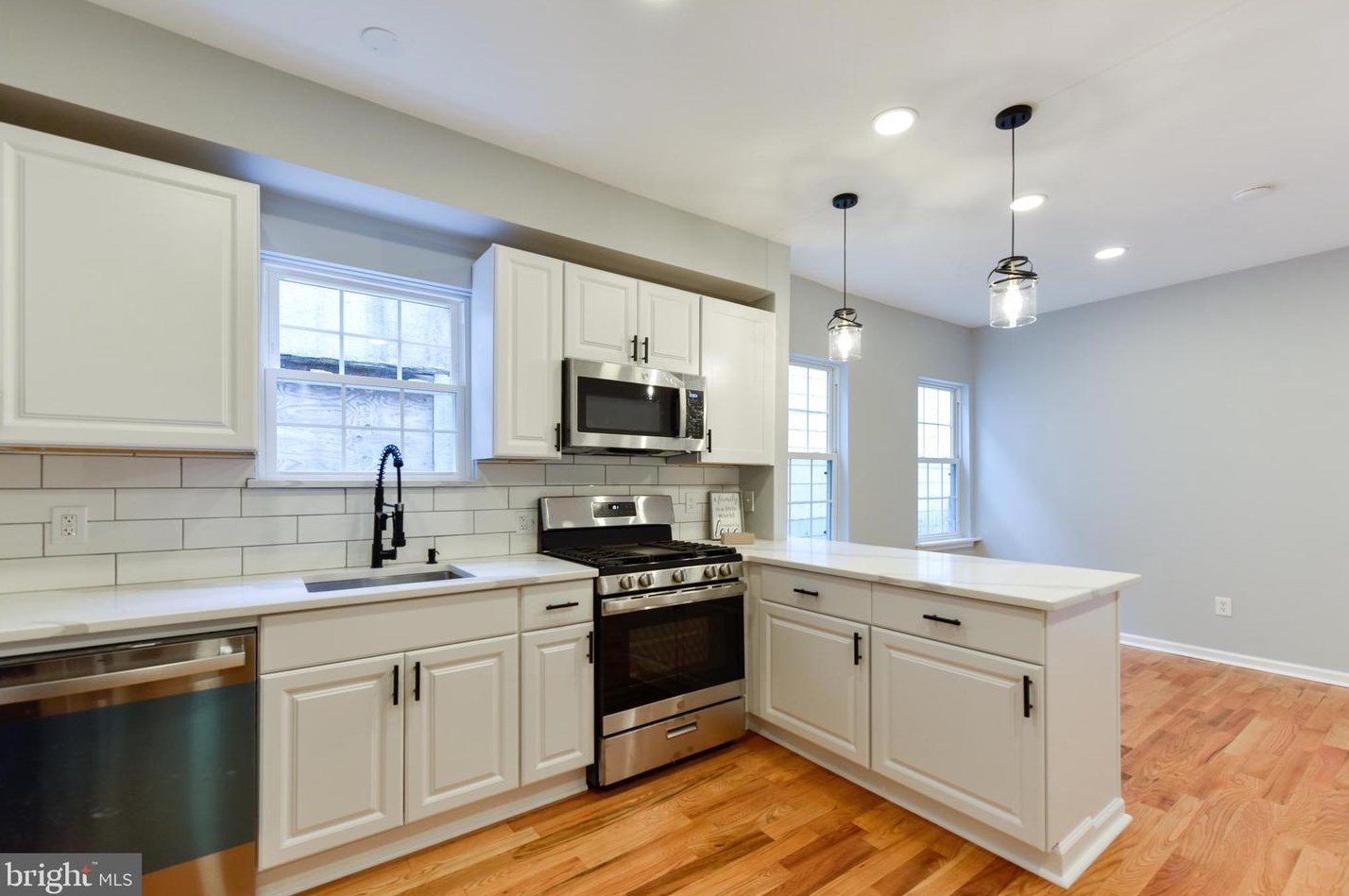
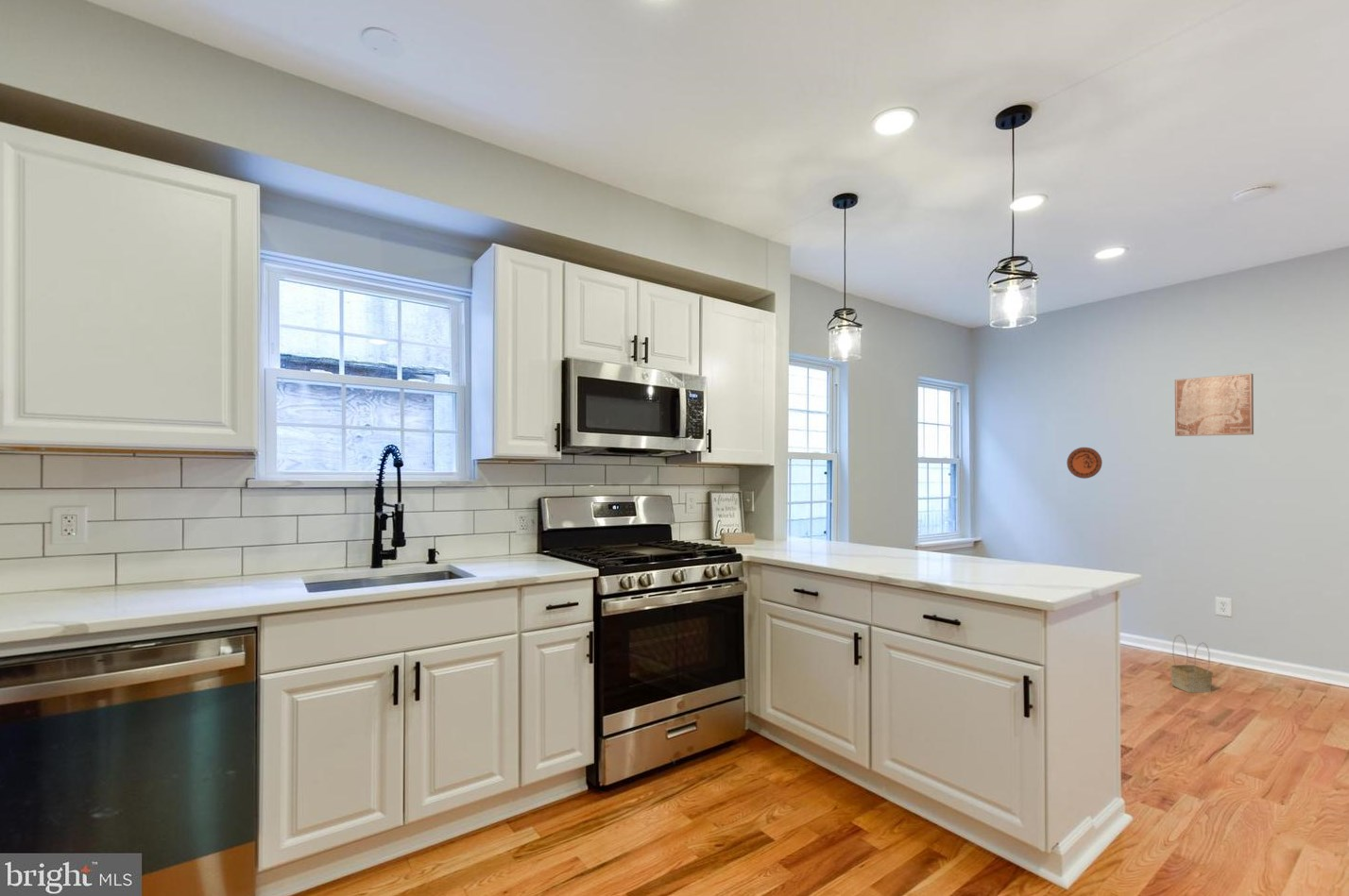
+ decorative plate (1084, 463)
+ basket (1190, 665)
+ wall art (1212, 406)
